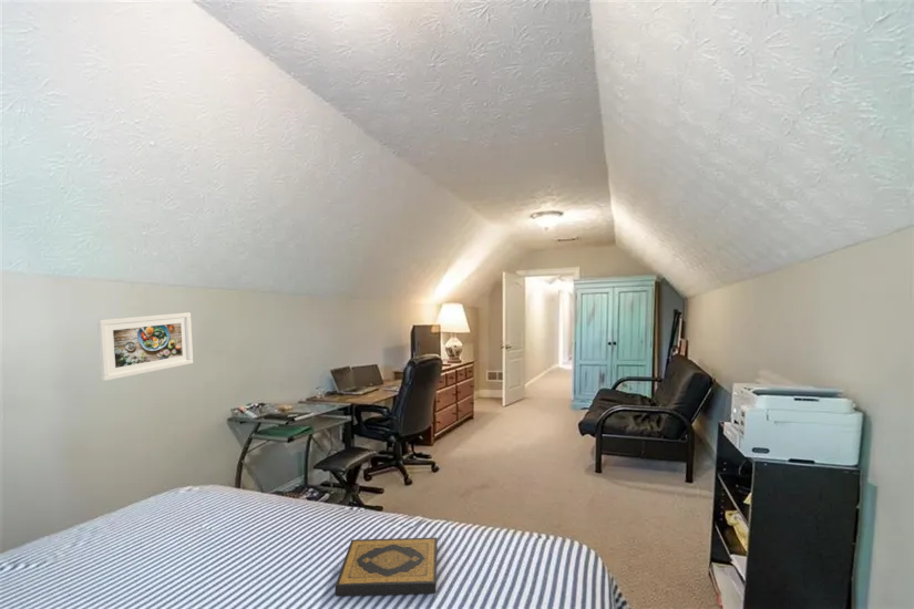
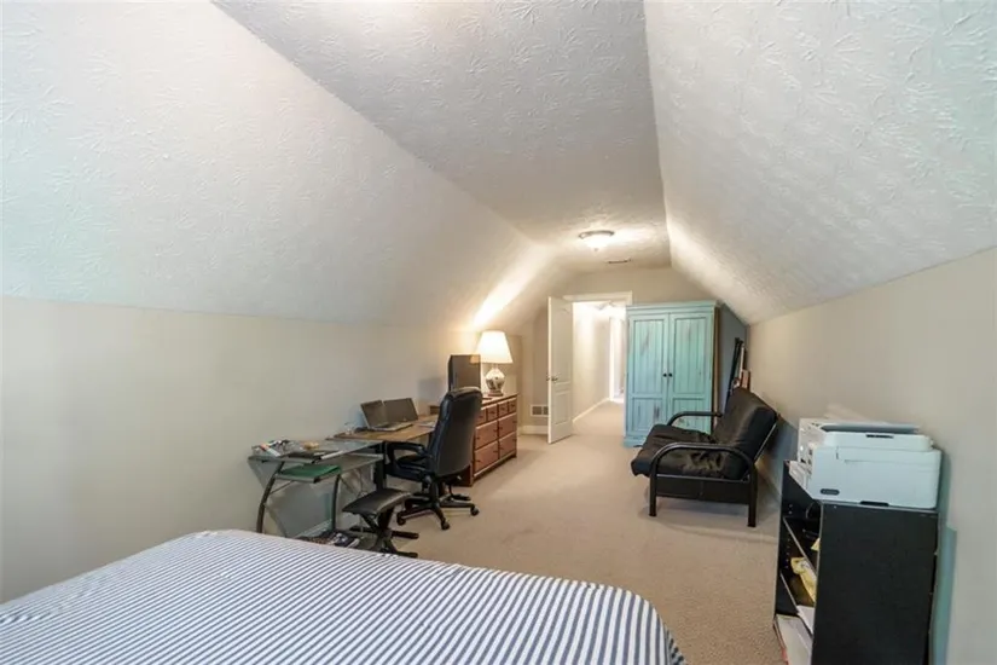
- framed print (150, 343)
- hardback book (390, 565)
